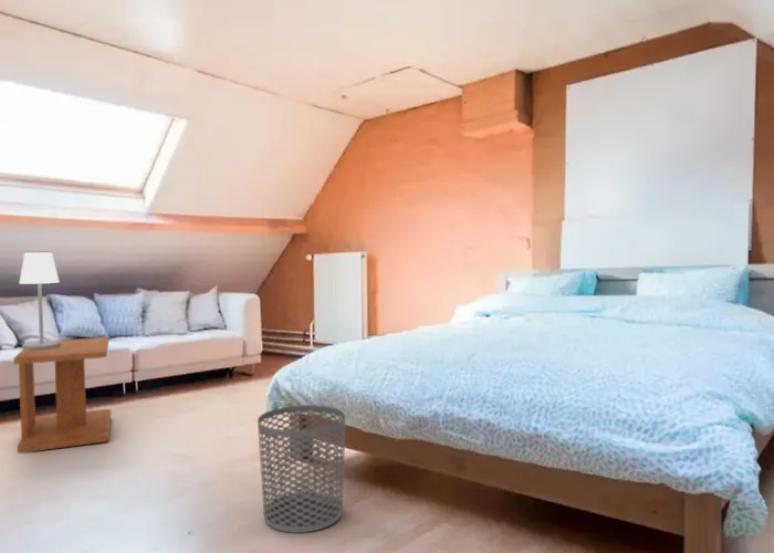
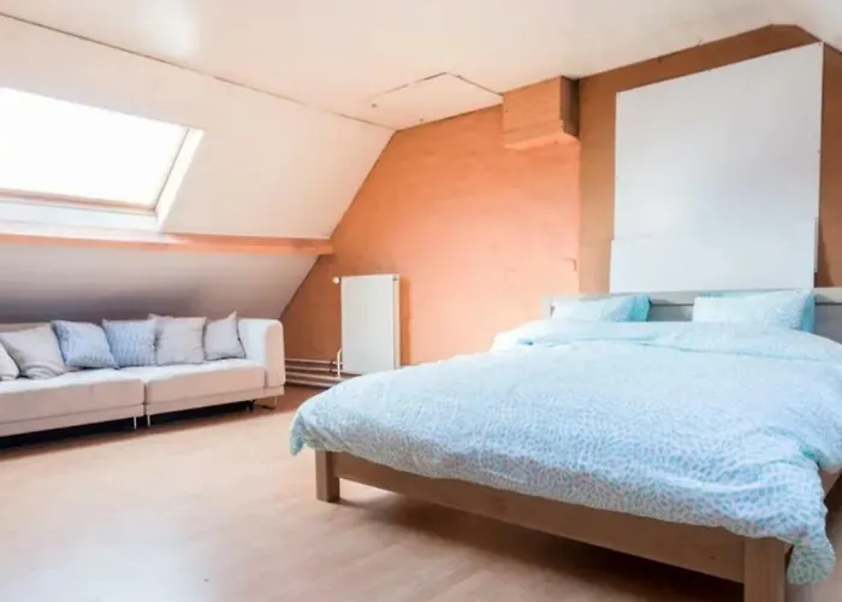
- side table (67, 389)
- table lamp (40, 299)
- waste bin (302, 466)
